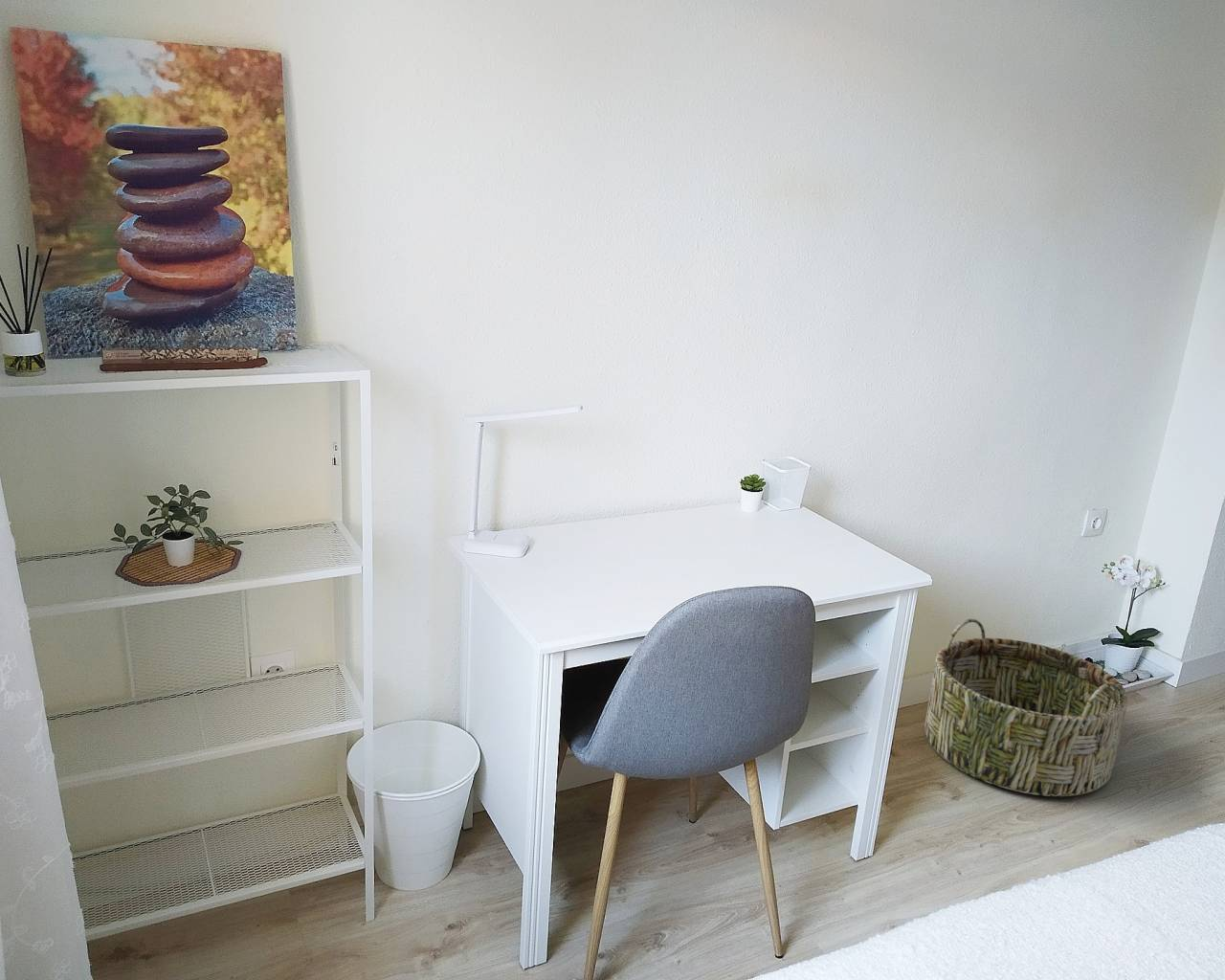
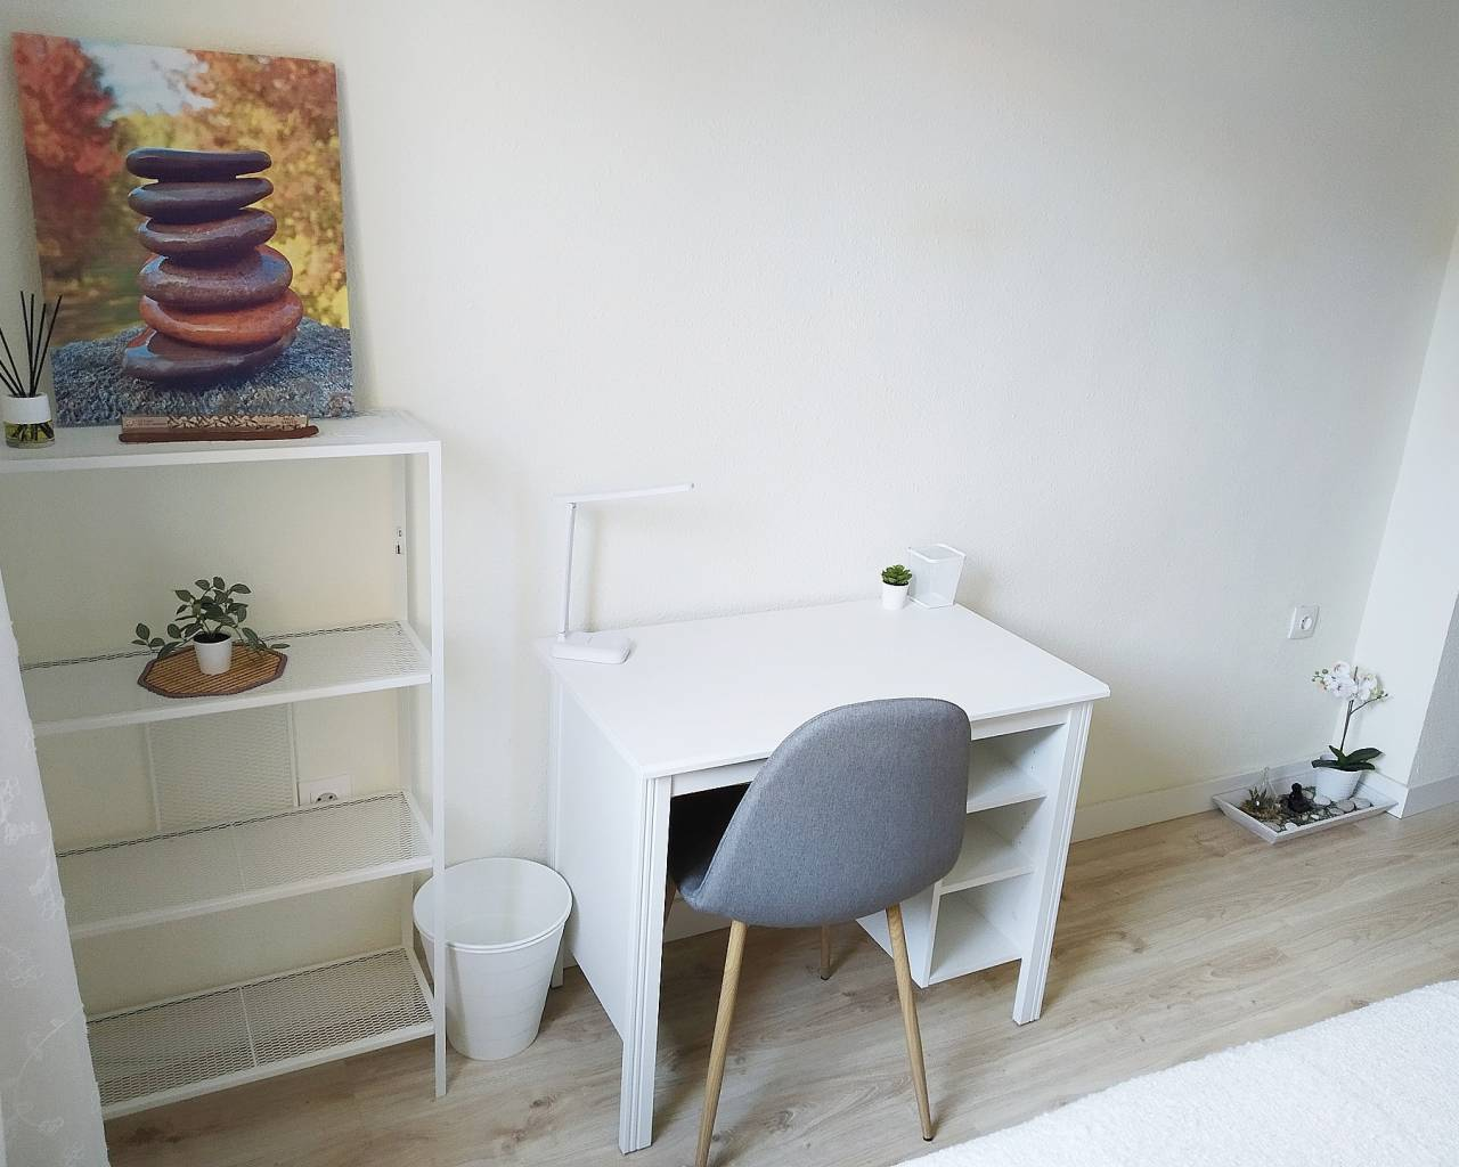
- basket (1024, 699)
